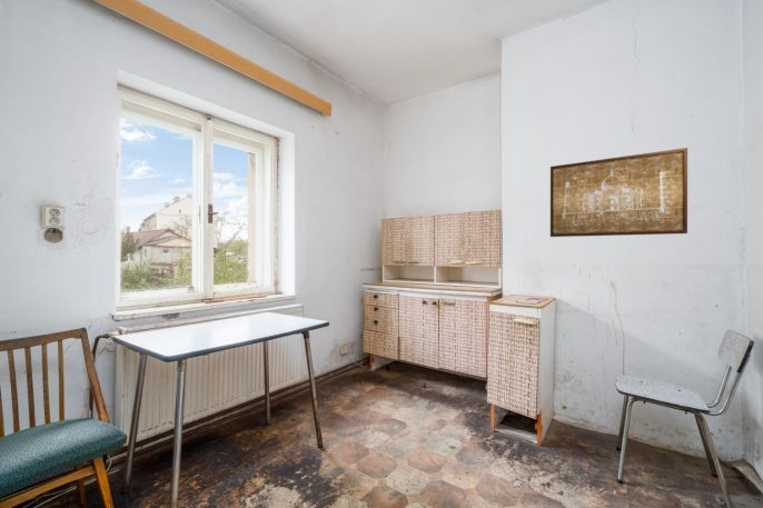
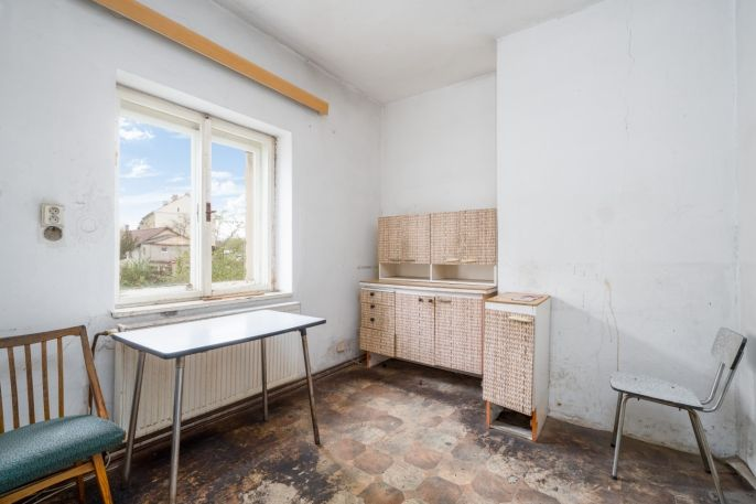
- wall art (612, 197)
